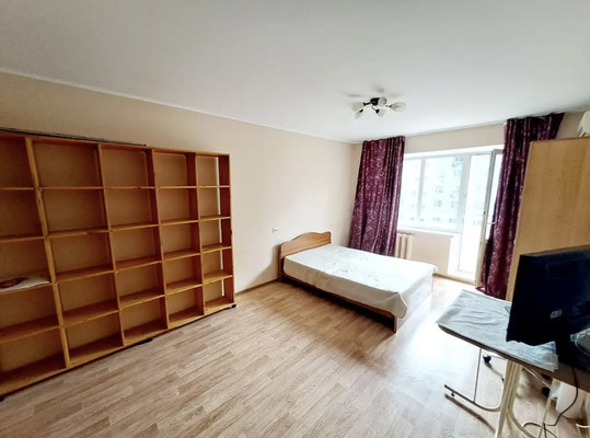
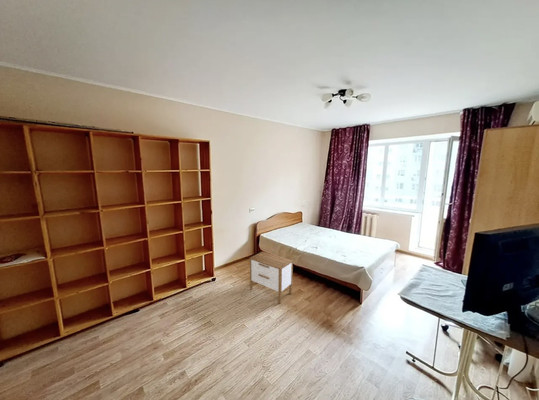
+ nightstand (270, 275)
